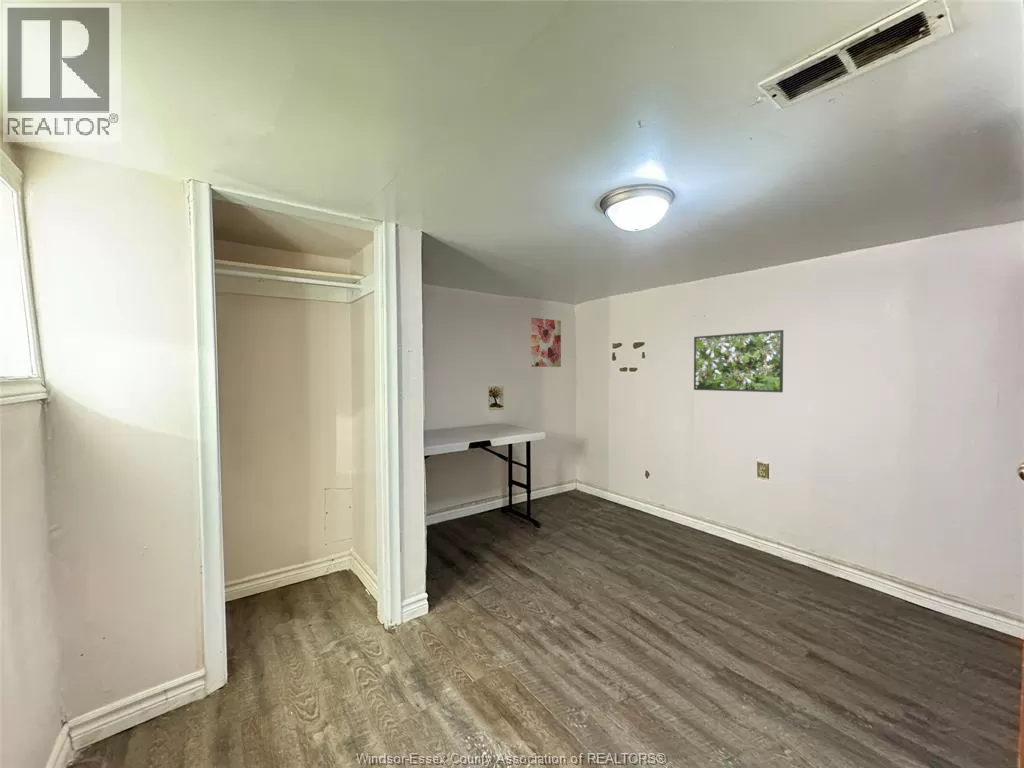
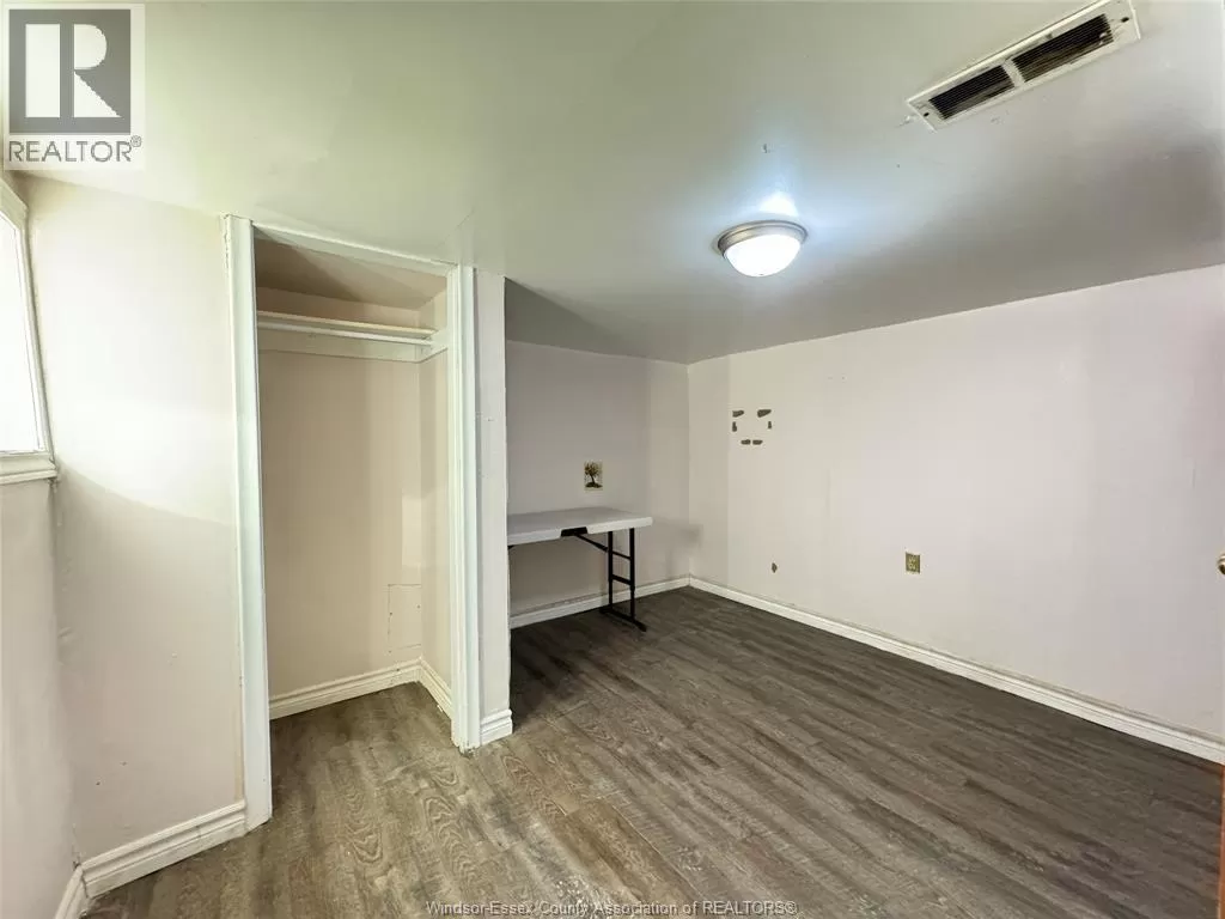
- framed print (734, 362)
- wall art (546, 343)
